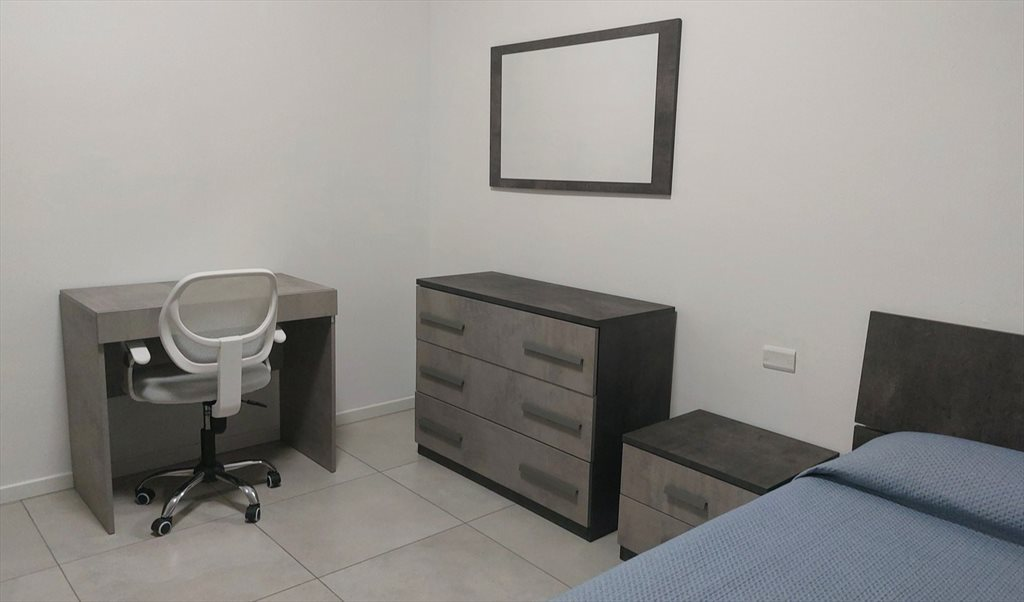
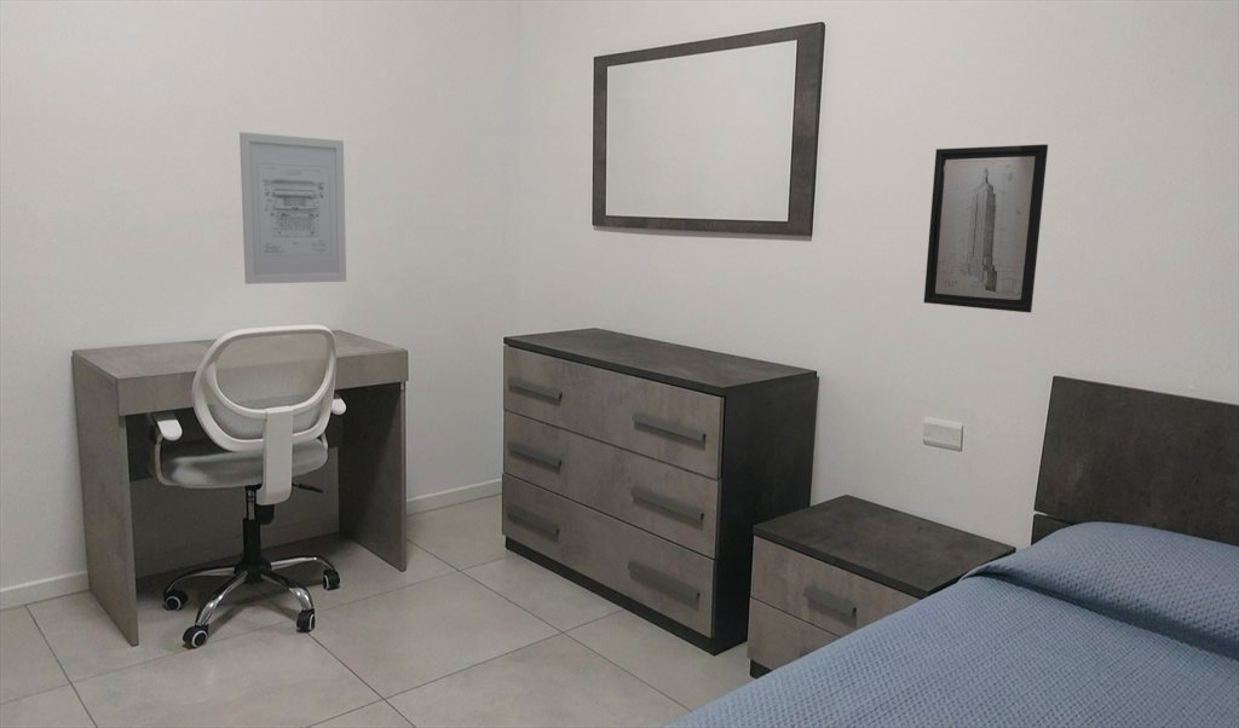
+ wall art (295, 210)
+ wall art (981, 227)
